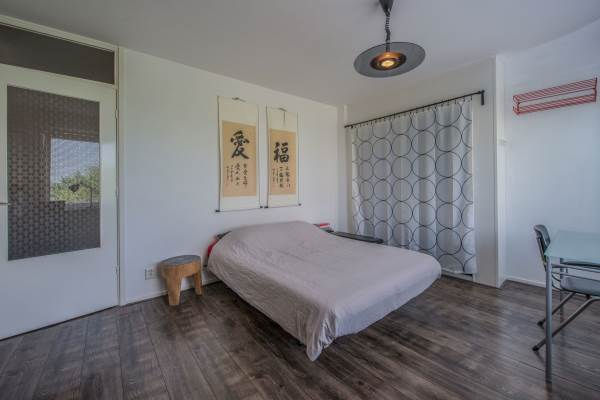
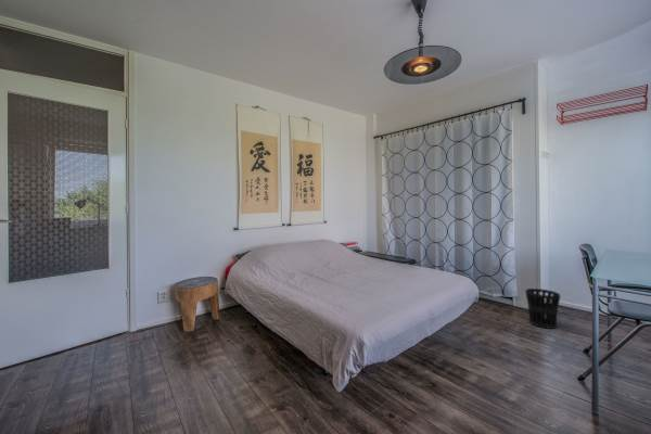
+ wastebasket (541, 307)
